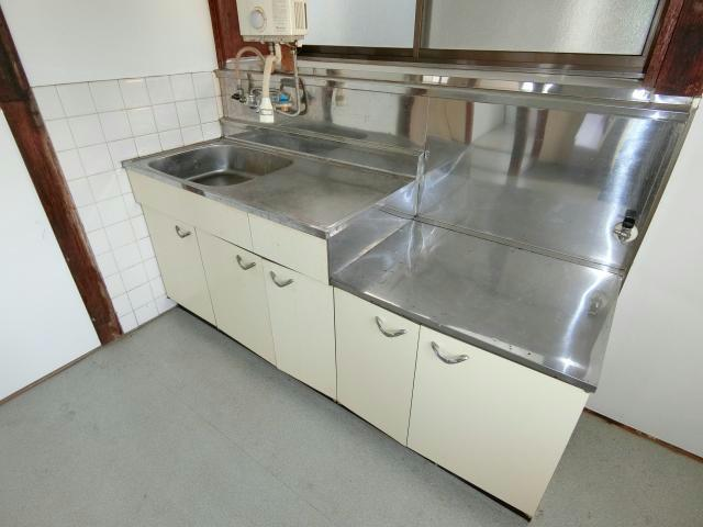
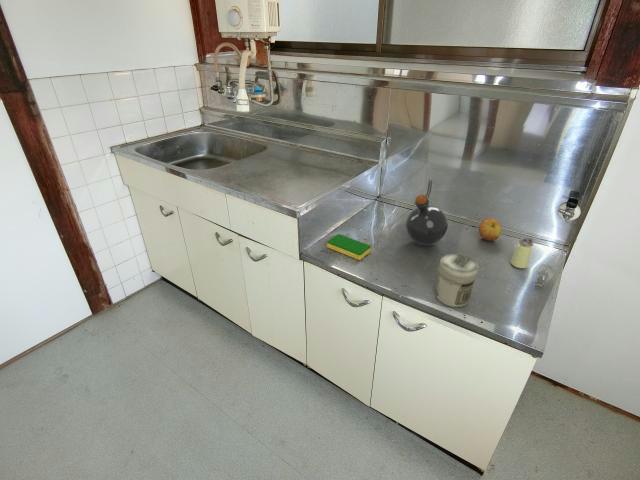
+ dish sponge (348, 246)
+ saltshaker (522, 252)
+ jar (455, 280)
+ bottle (427, 213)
+ apple (490, 230)
